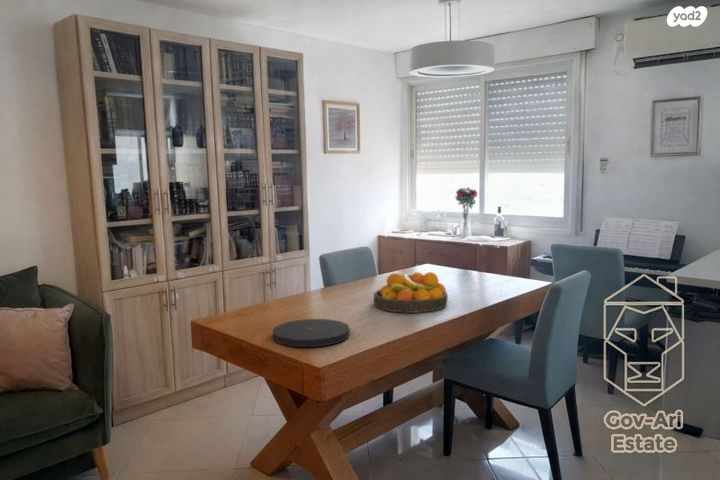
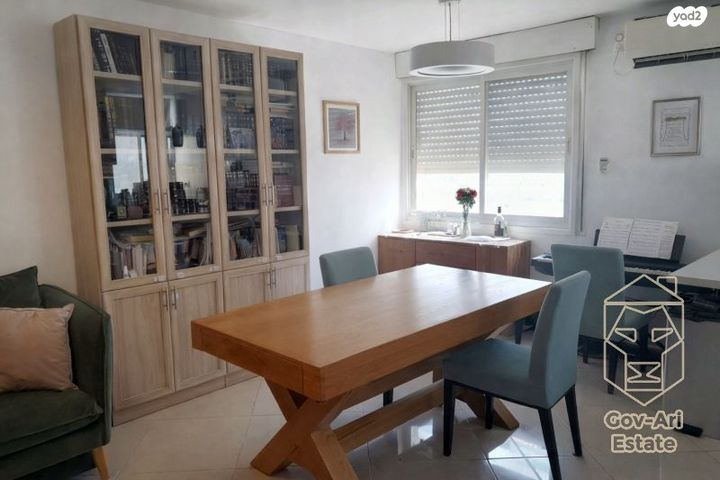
- plate (311, 332)
- fruit bowl (410, 288)
